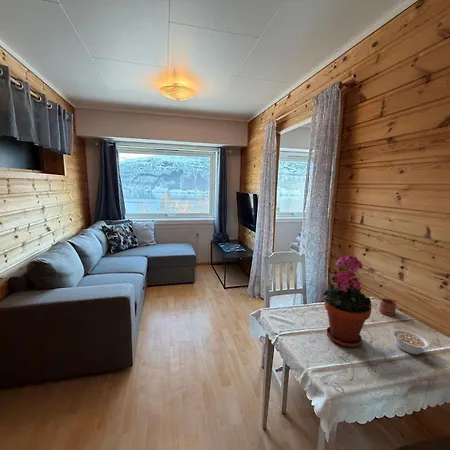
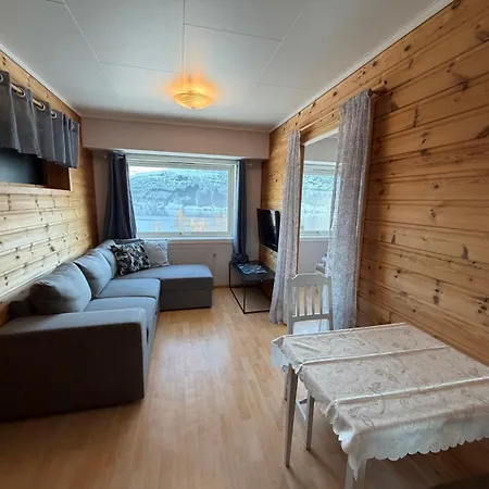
- mug (390, 306)
- legume (410, 342)
- potted plant (345, 297)
